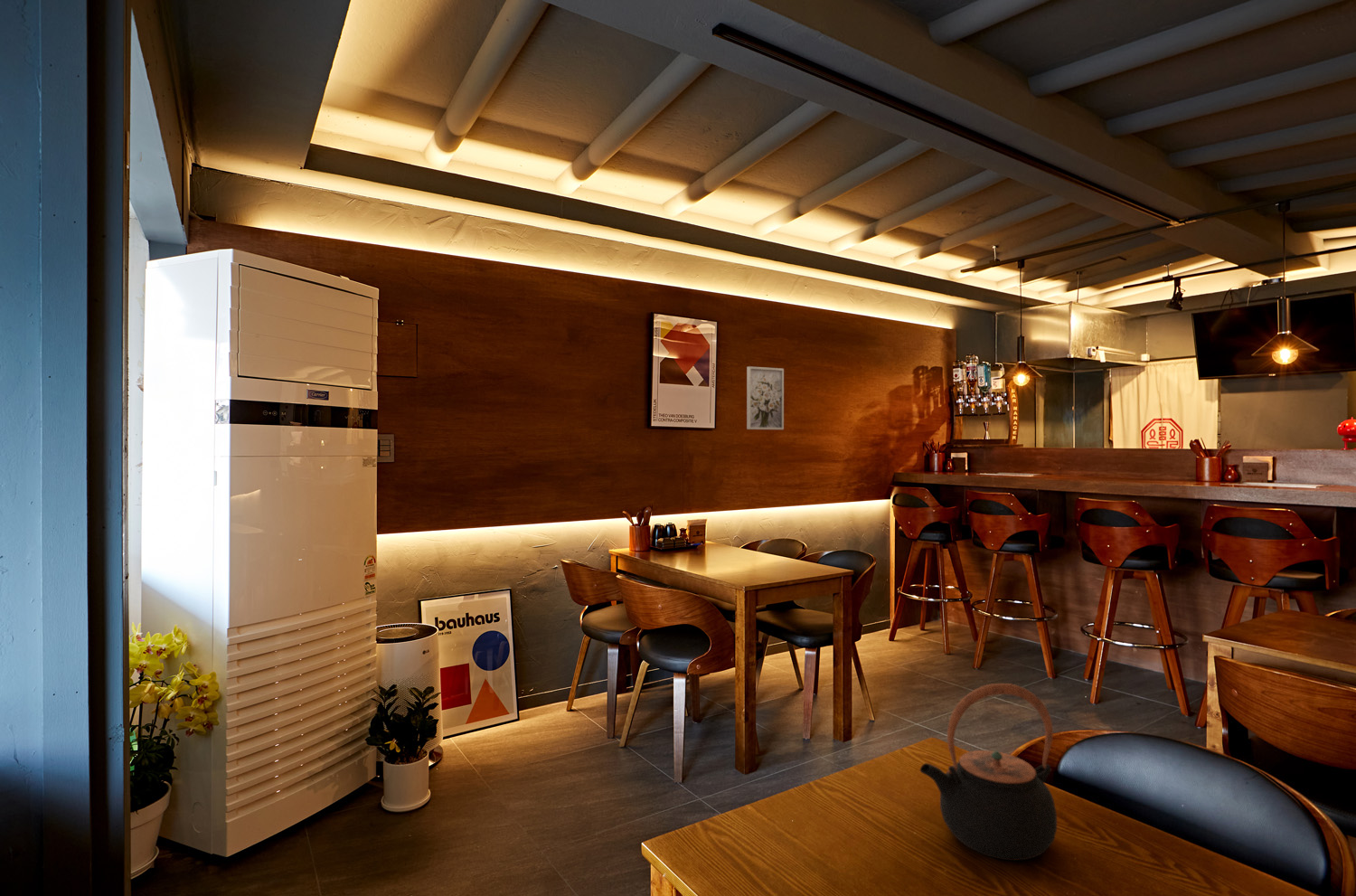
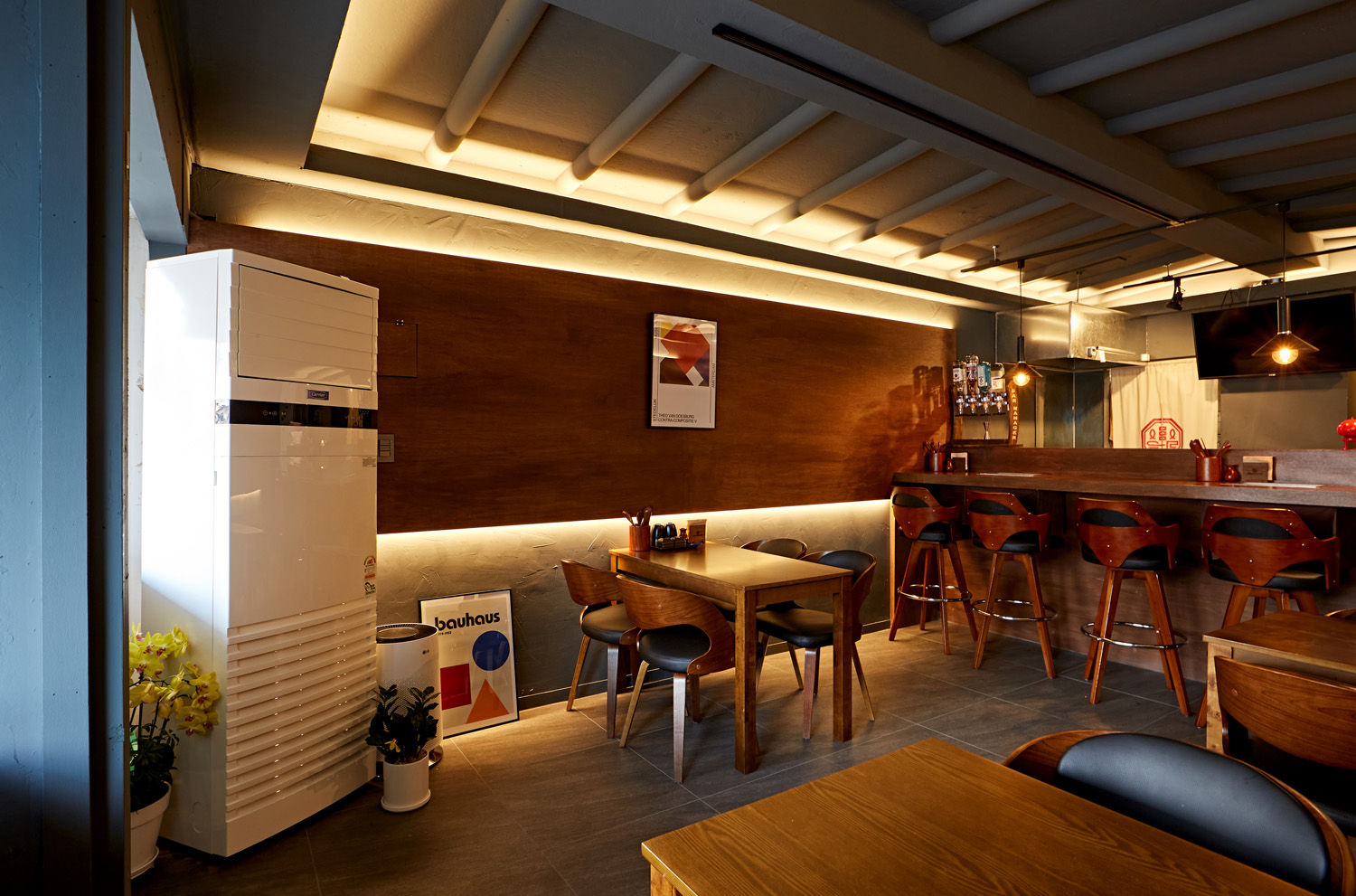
- teapot (986, 760)
- wall art (765, 398)
